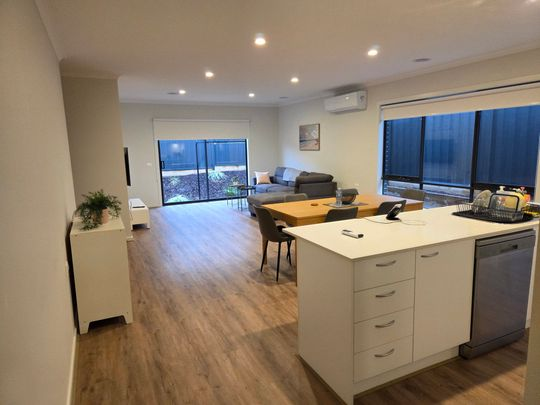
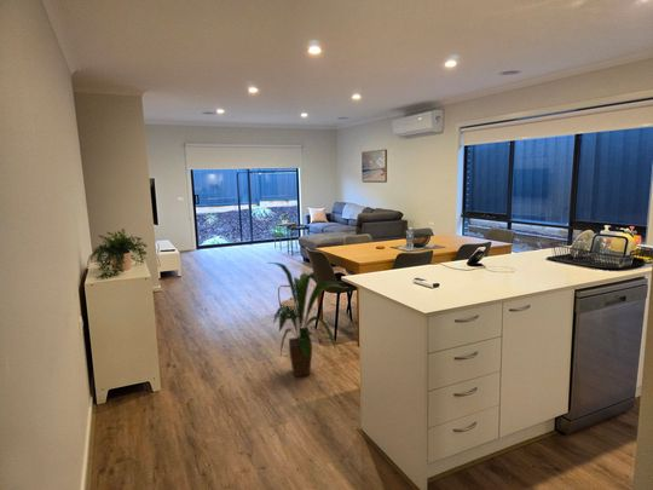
+ basket (291, 299)
+ house plant (307, 316)
